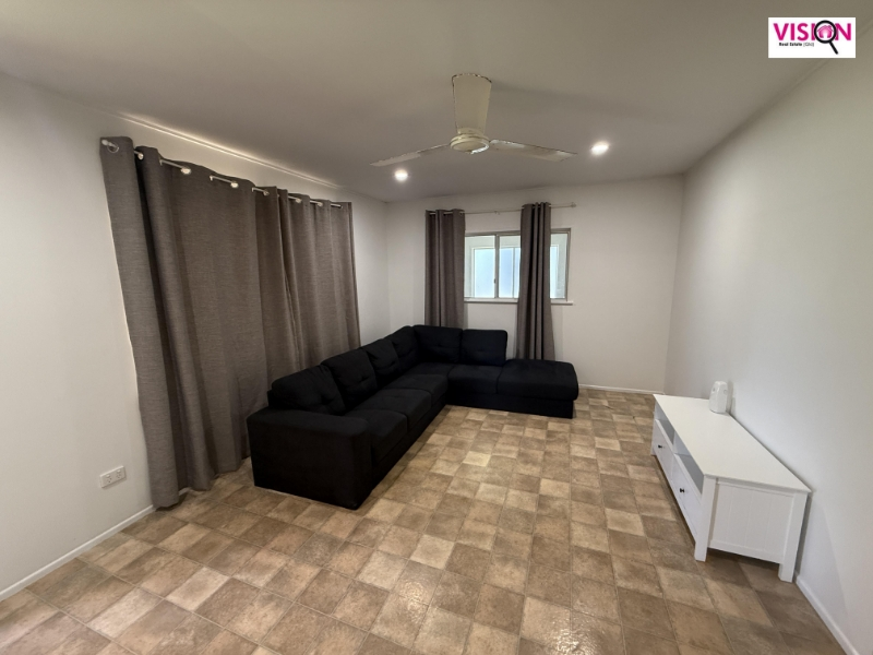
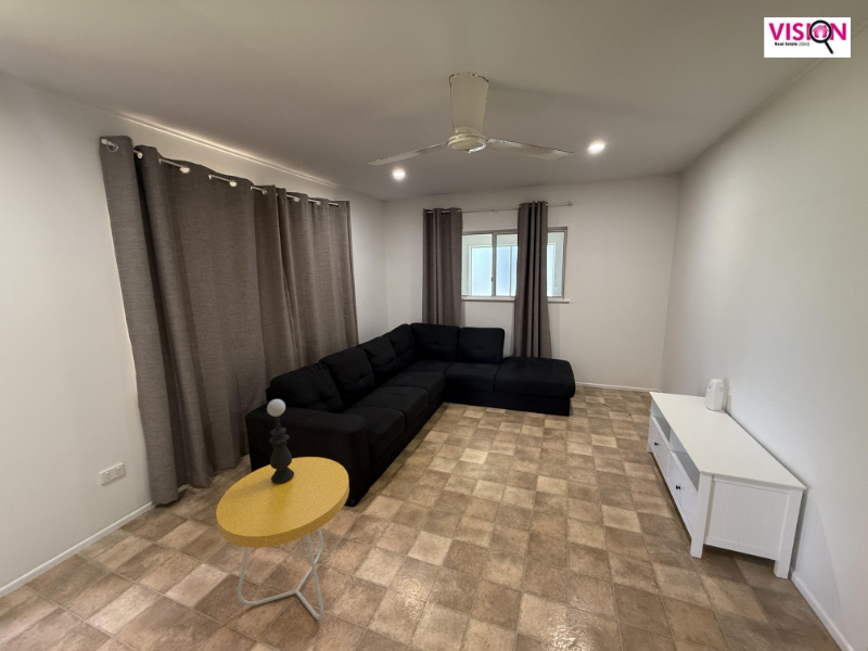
+ side table (291, 540)
+ table lamp (279, 438)
